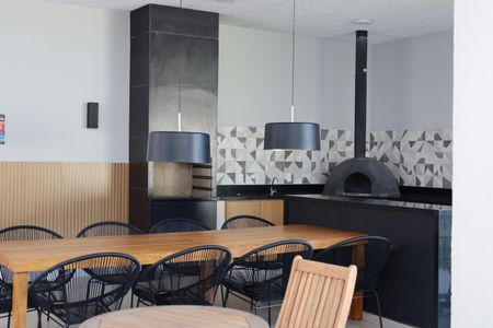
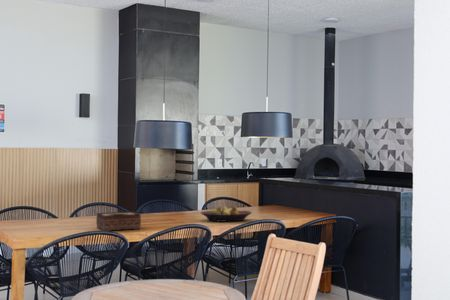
+ tissue box (118, 221)
+ fruit bowl (226, 213)
